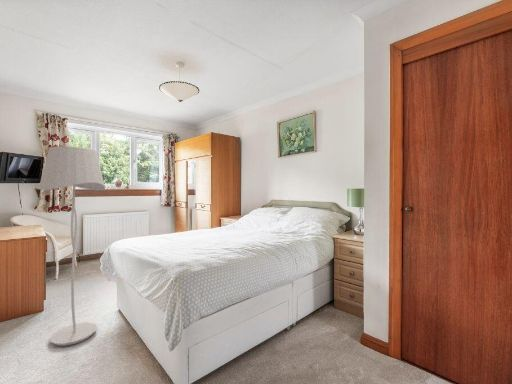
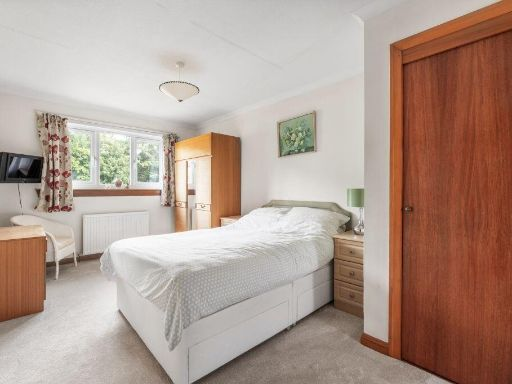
- floor lamp (74, 242)
